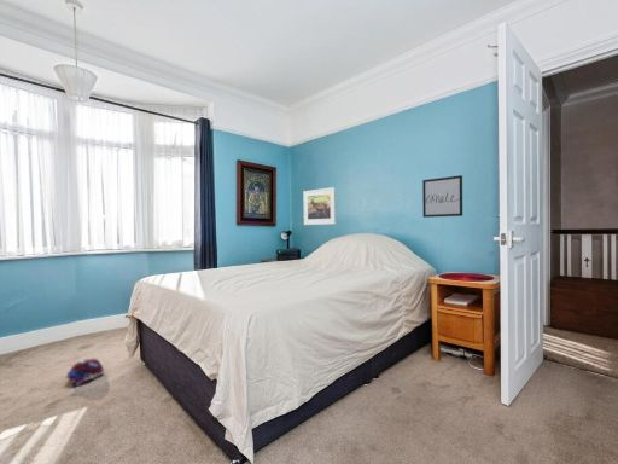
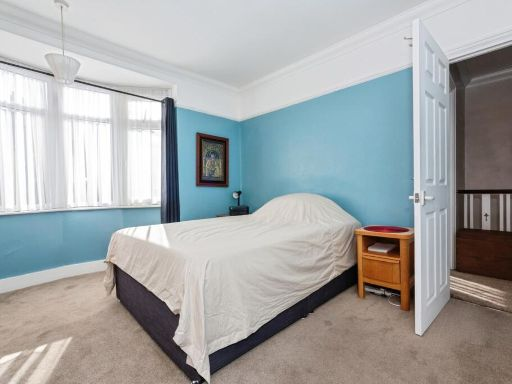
- wall art (442, 197)
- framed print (319, 207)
- plush toy (84, 369)
